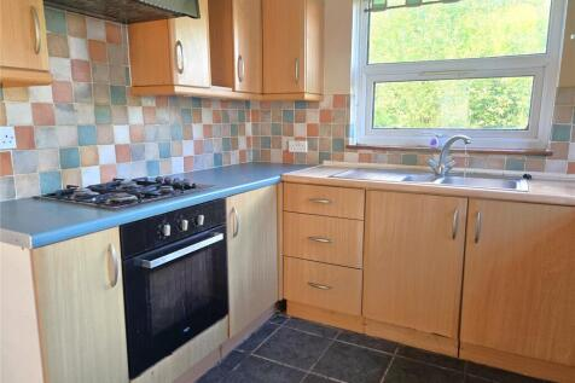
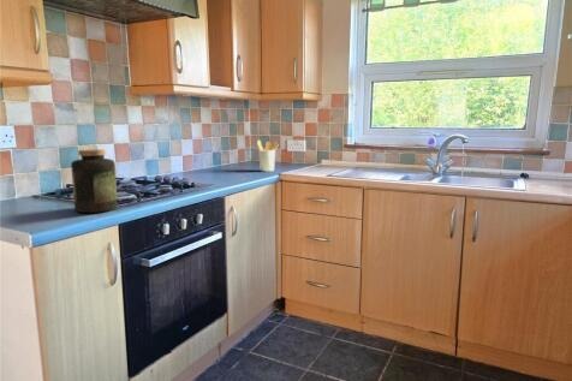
+ utensil holder (268, 155)
+ jar (94, 179)
